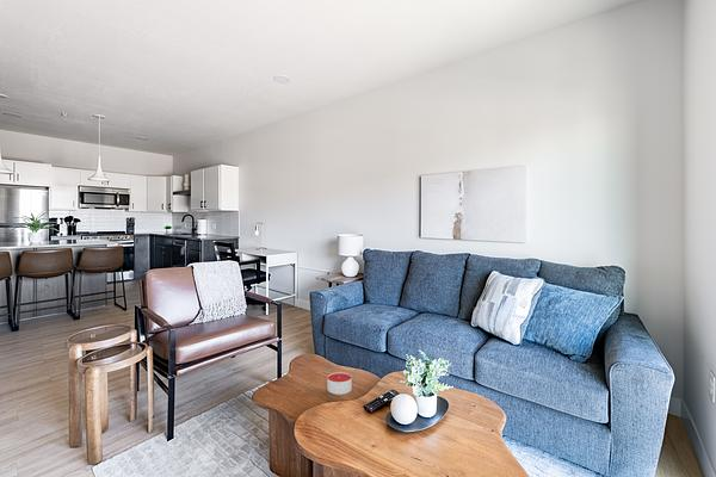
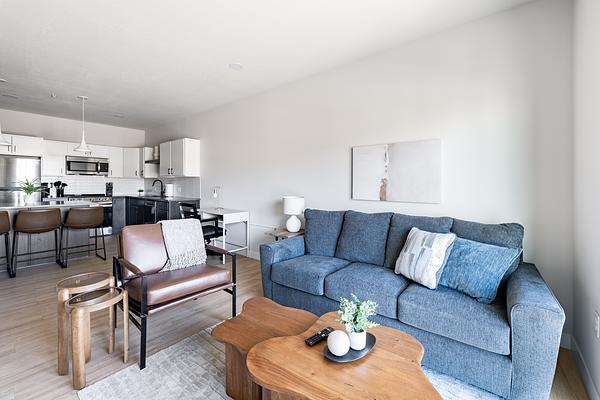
- candle (339, 382)
